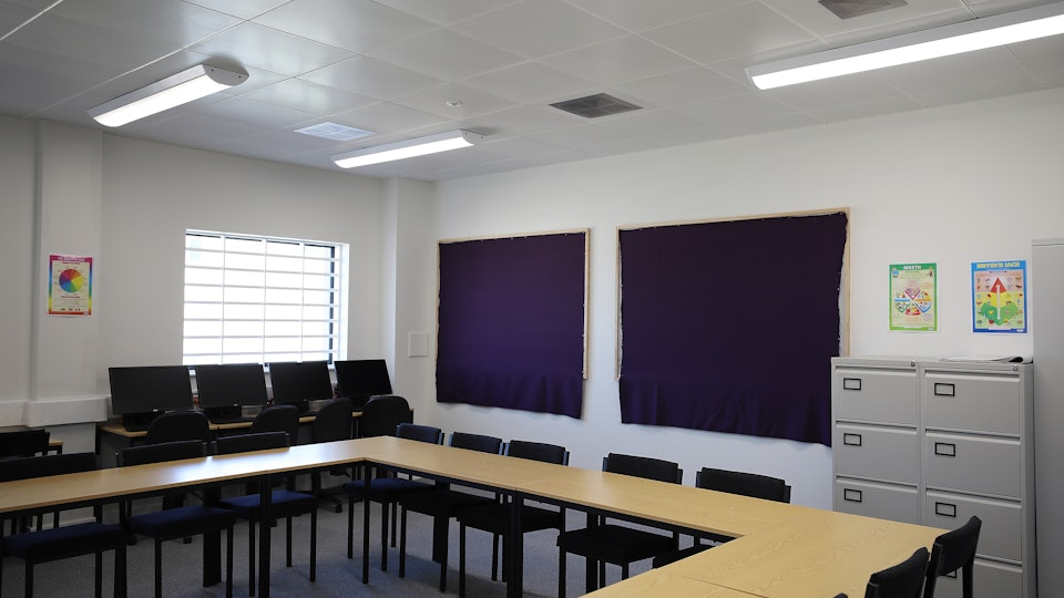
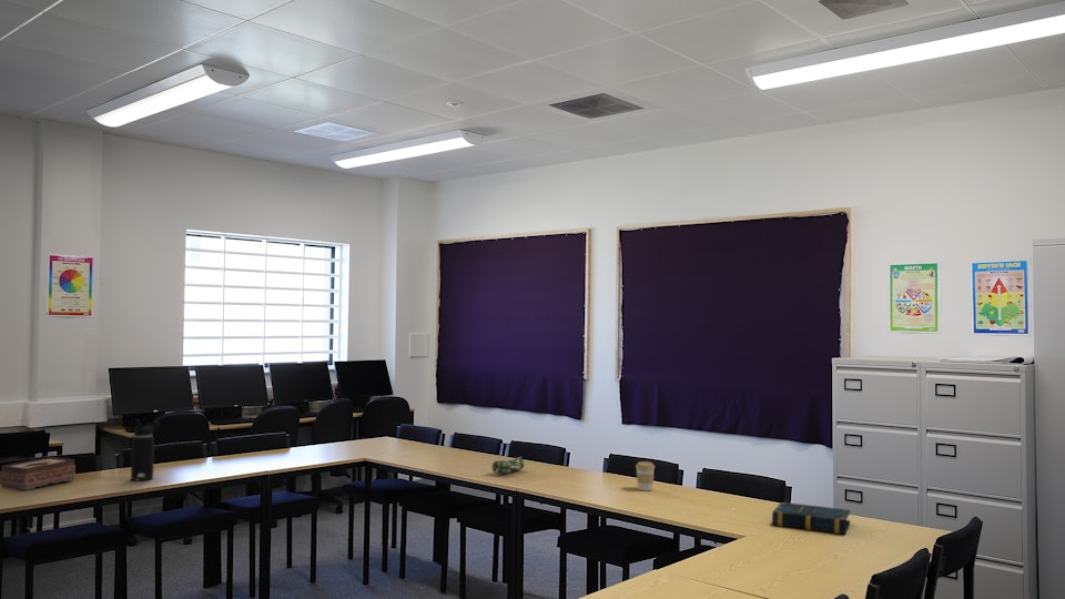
+ book (811, 517)
+ pencil case (508, 465)
+ water bottle (145, 448)
+ tissue box (38, 473)
+ coffee cup (645, 476)
